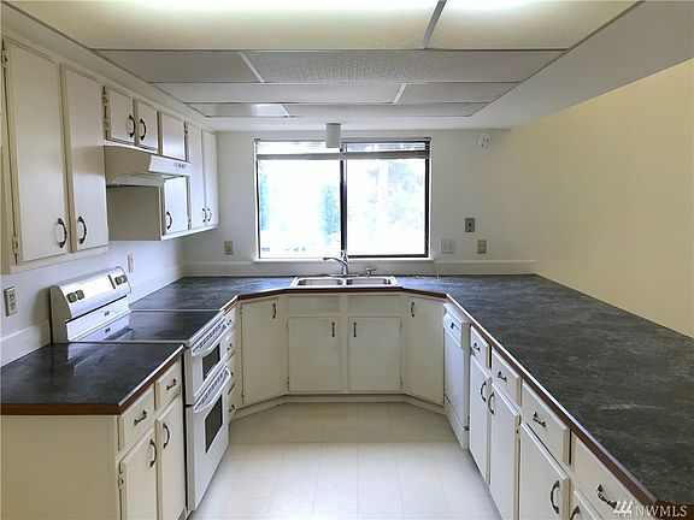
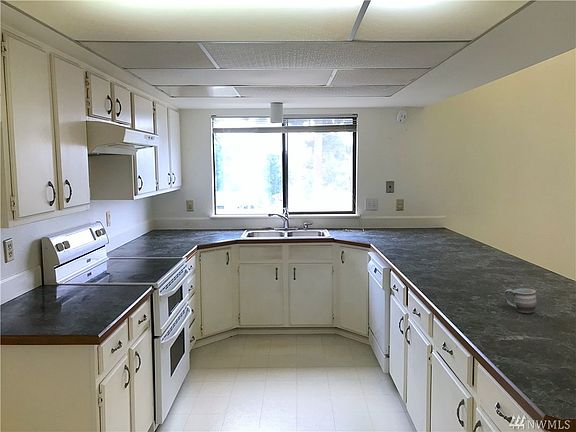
+ mug (520, 300)
